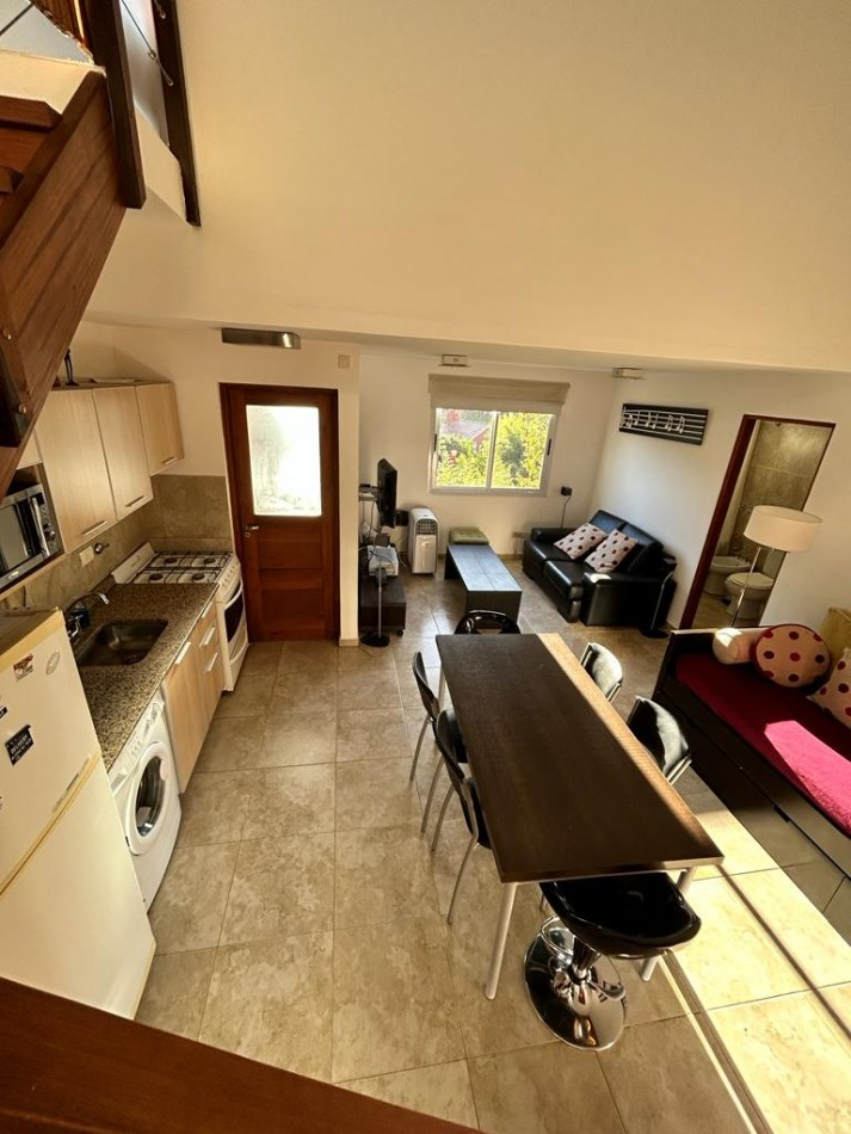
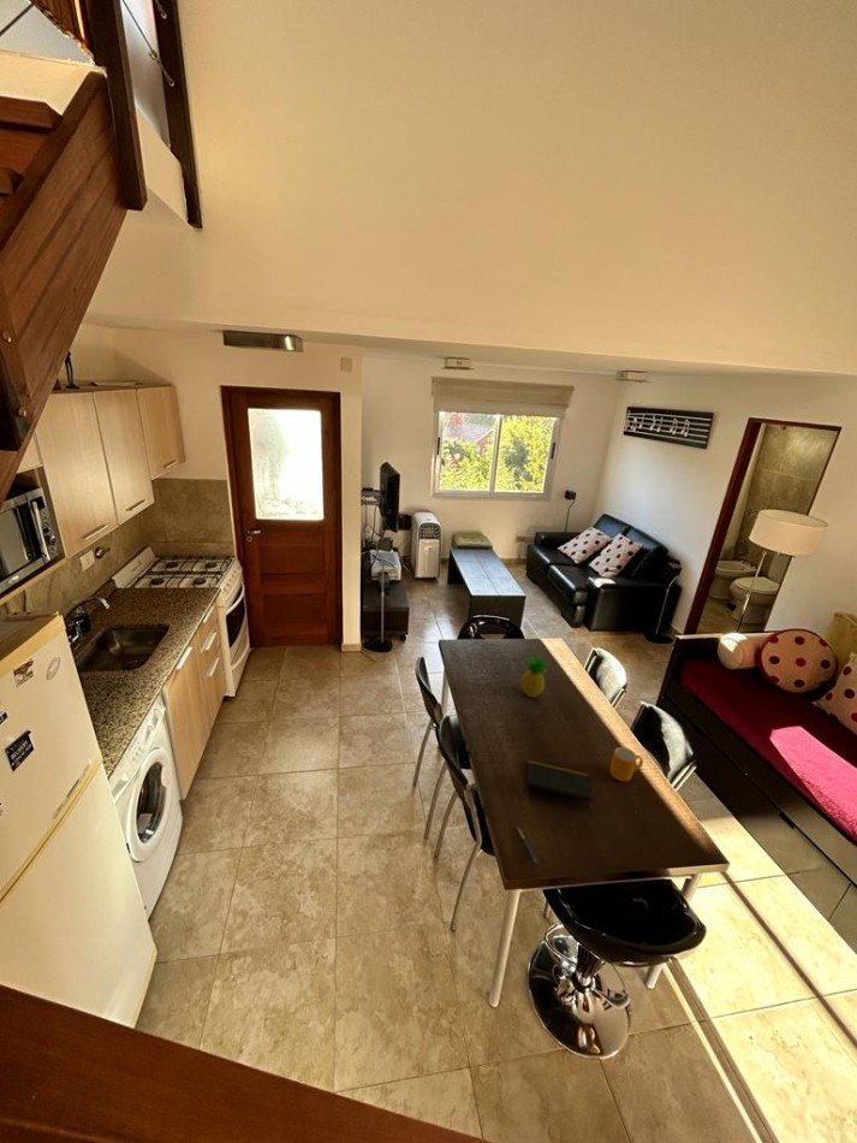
+ fruit (536, 675)
+ pen (525, 843)
+ mug (626, 764)
+ notepad (558, 778)
